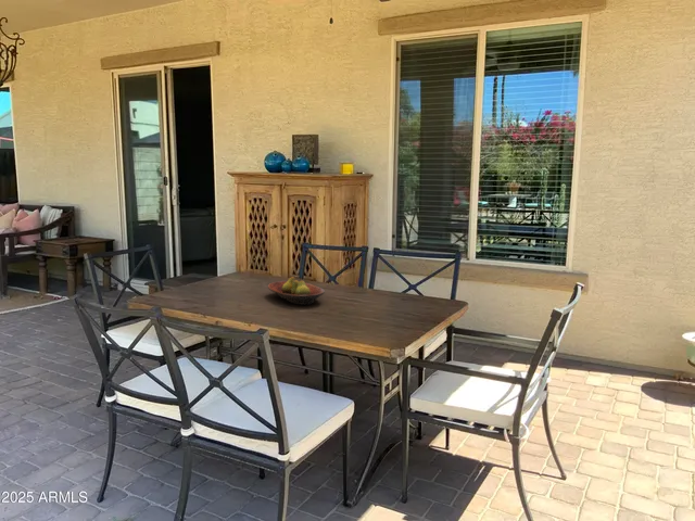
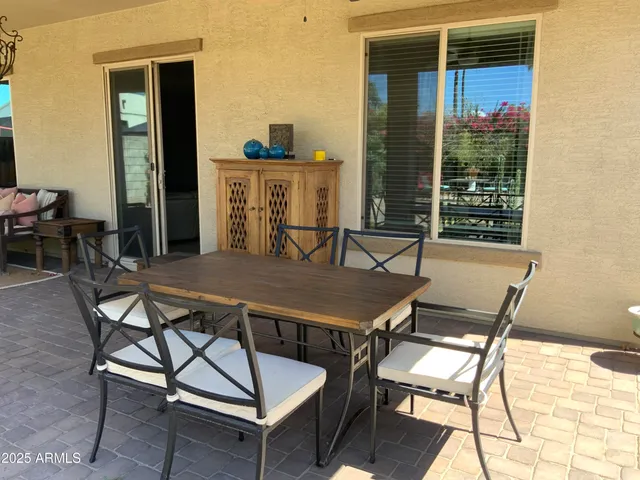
- fruit bowl (295, 289)
